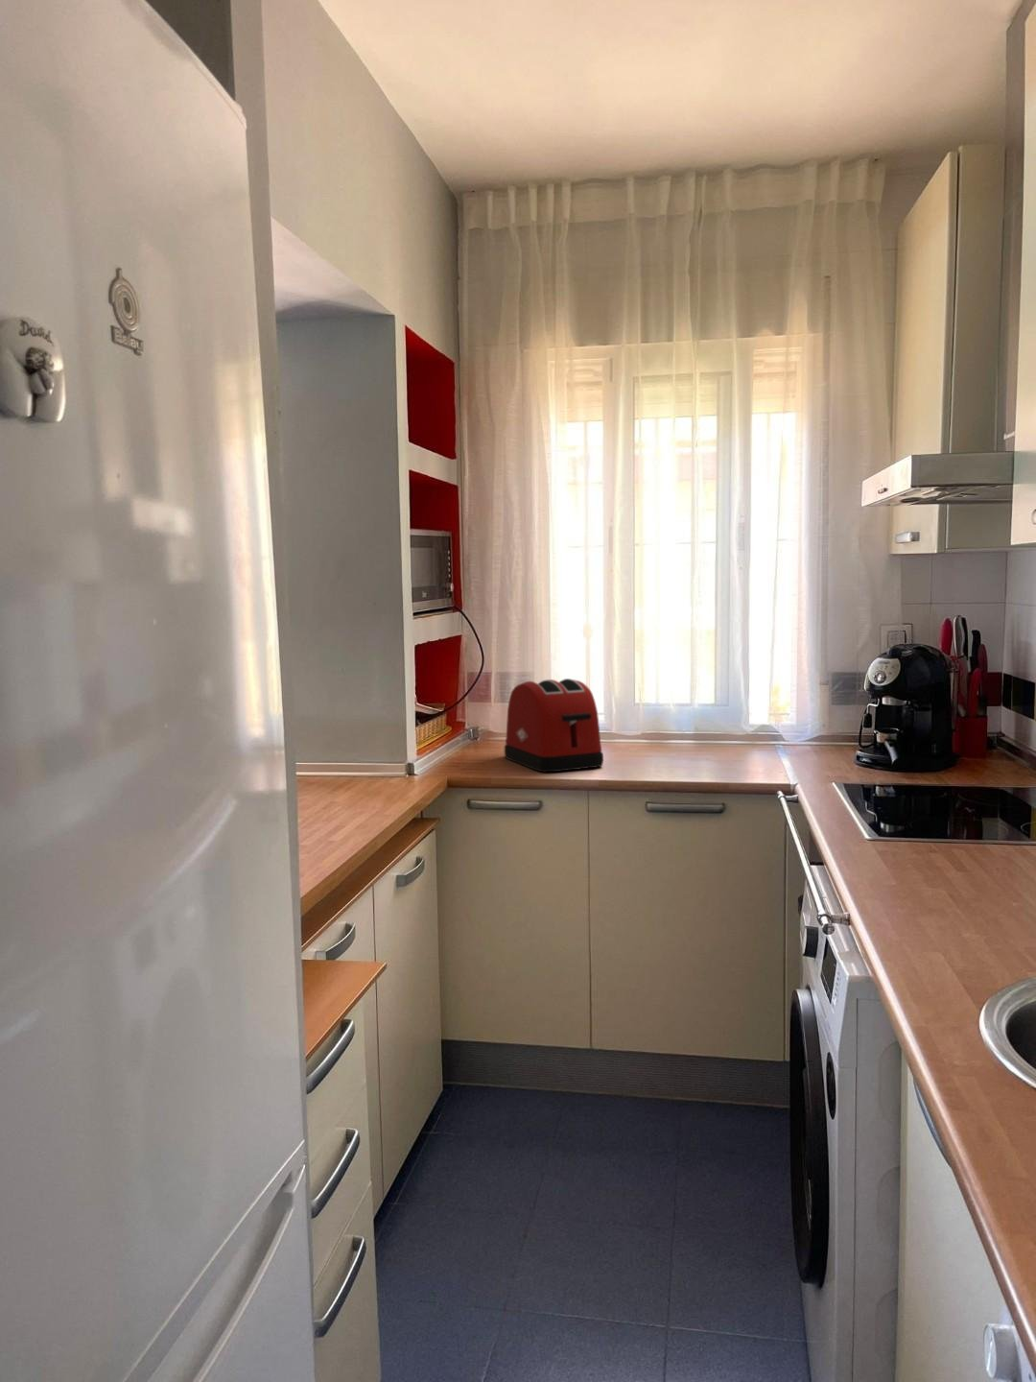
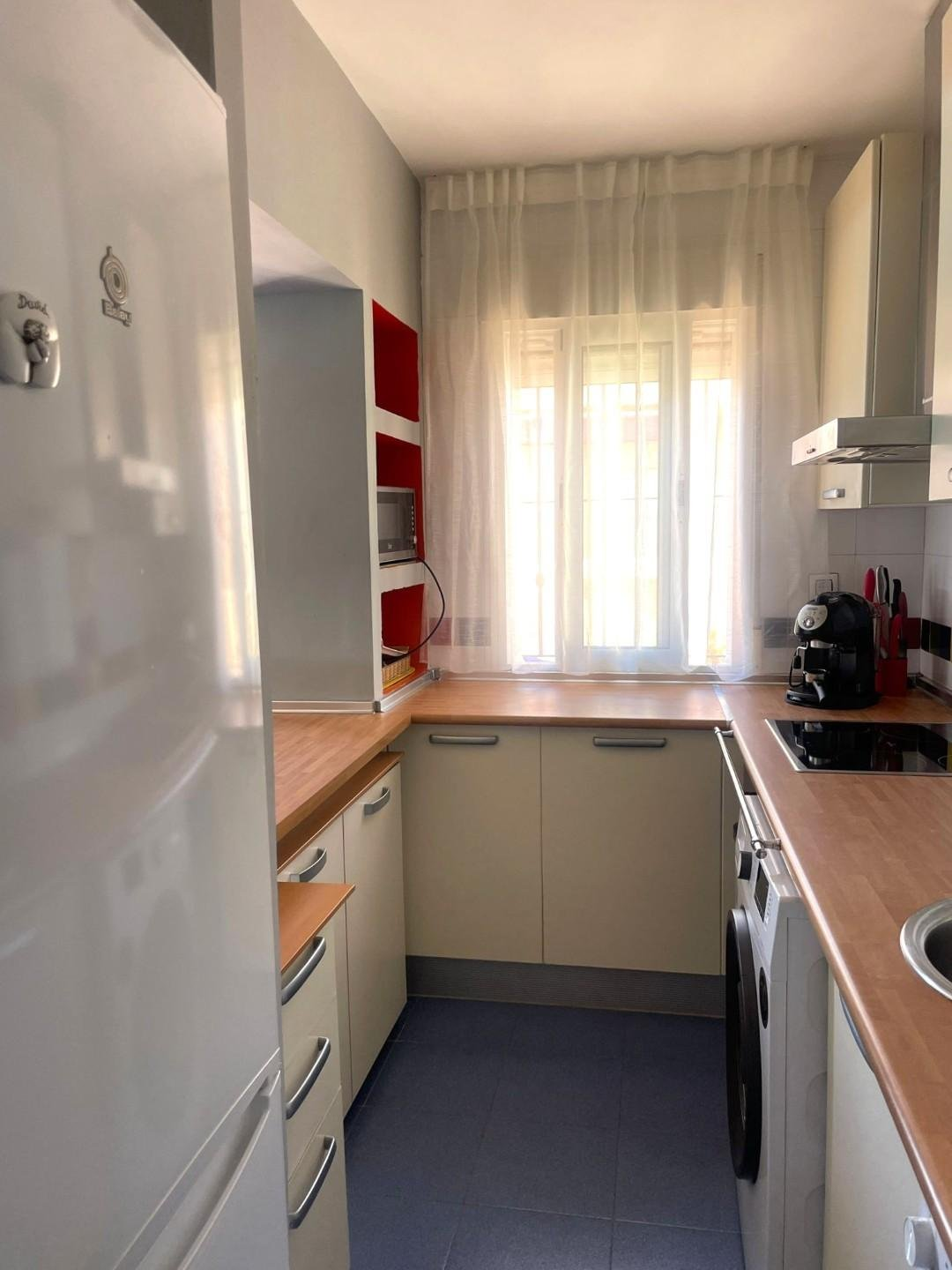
- toaster (553, 720)
